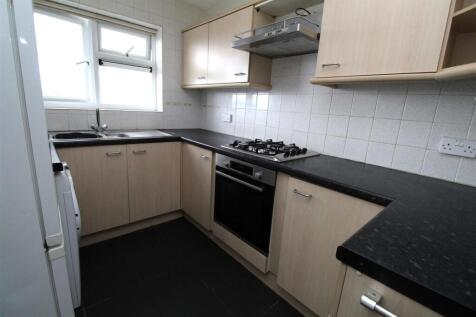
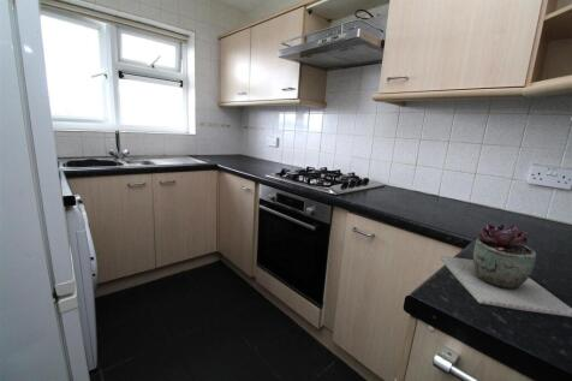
+ succulent plant (504, 255)
